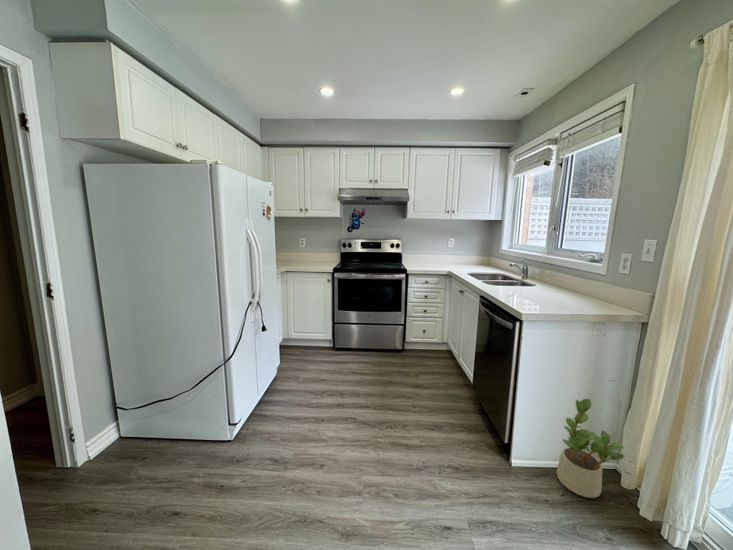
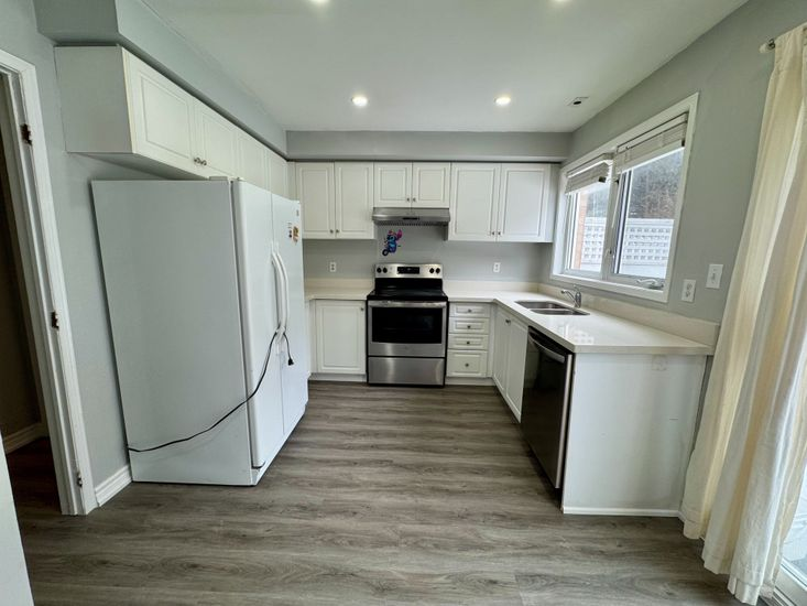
- potted plant (591, 445)
